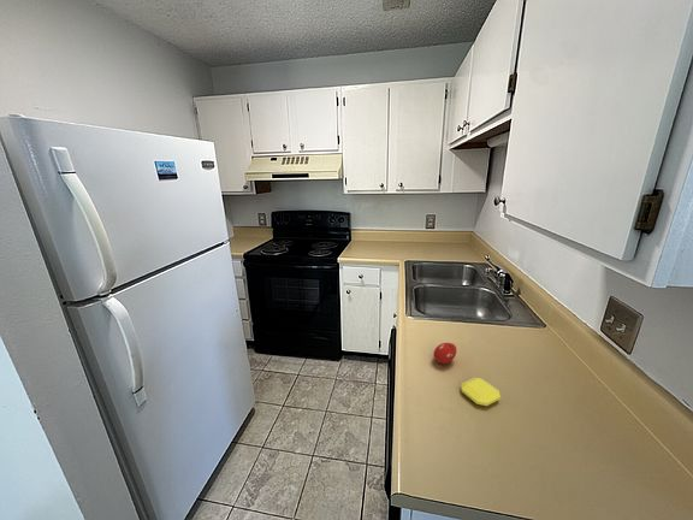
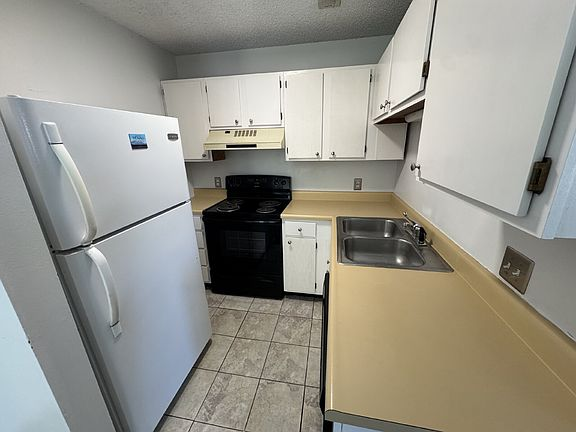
- fruit (445, 351)
- soap bar (480, 390)
